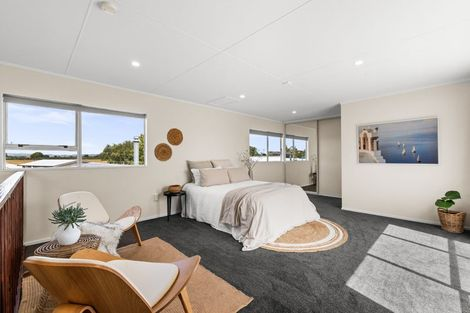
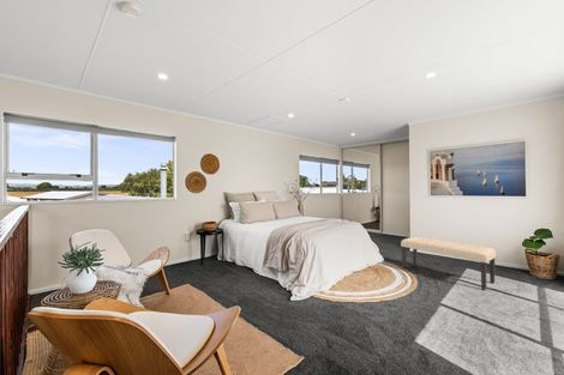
+ bench (444, 254)
